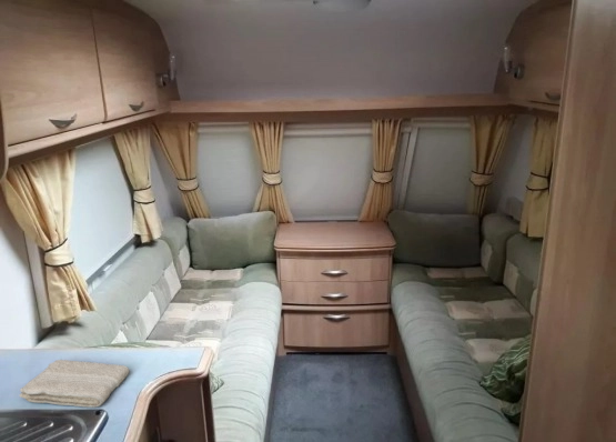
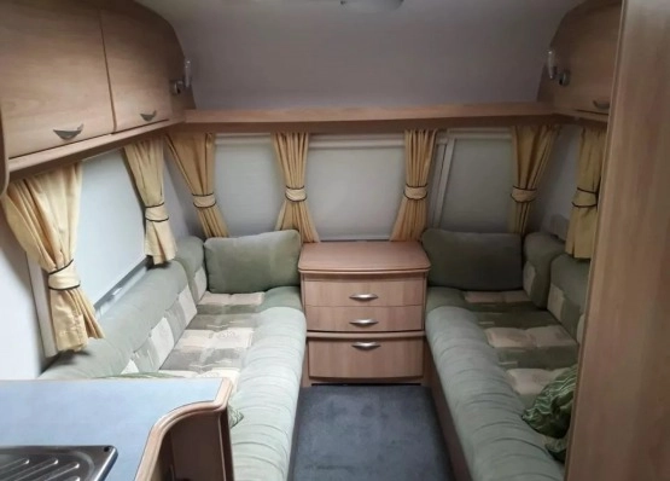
- washcloth (75, 381)
